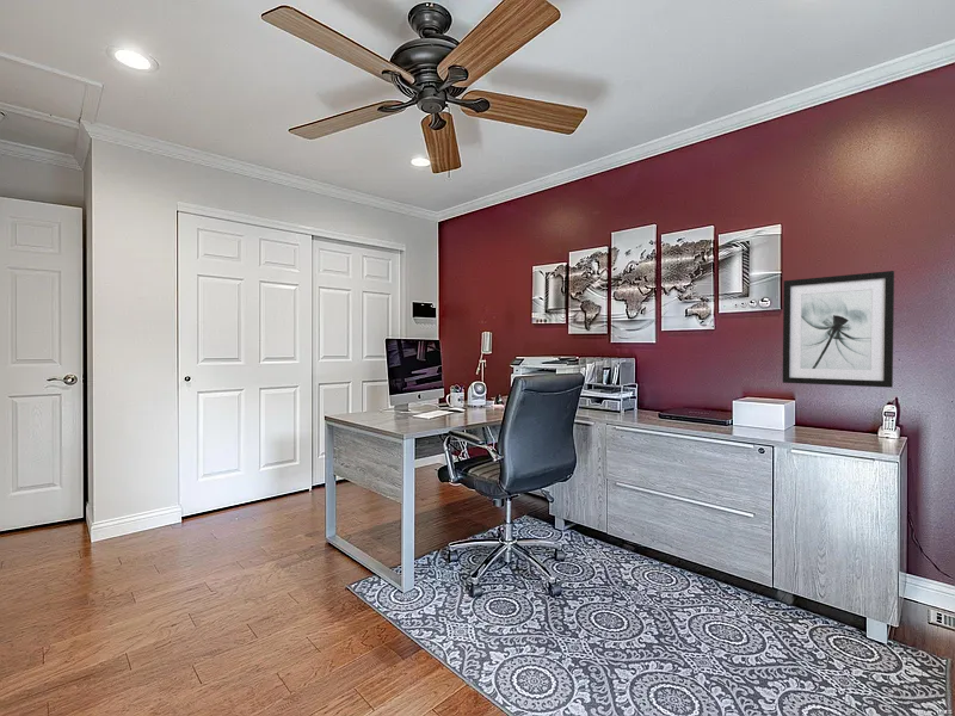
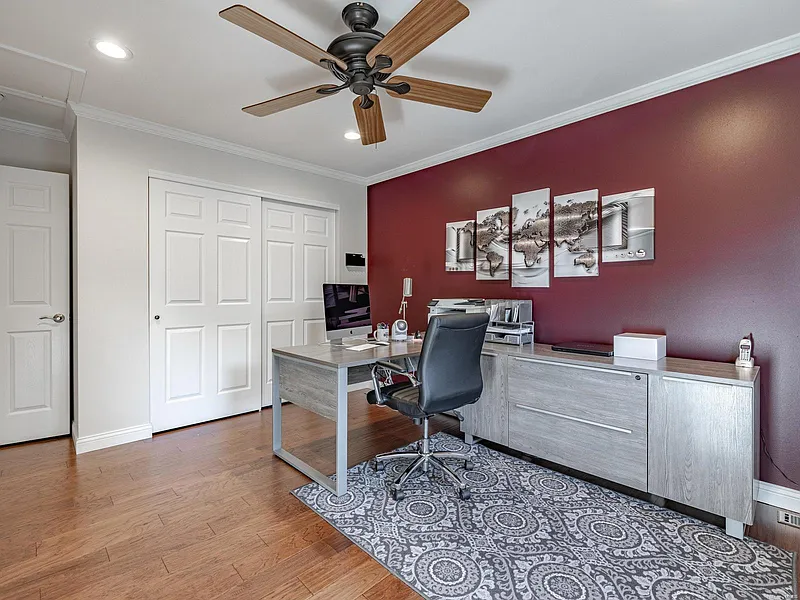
- wall art (834, 331)
